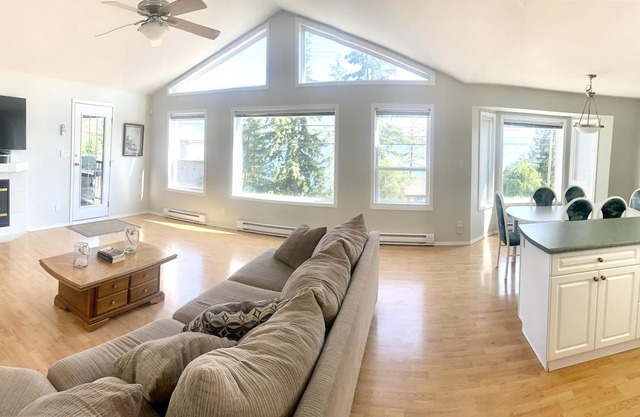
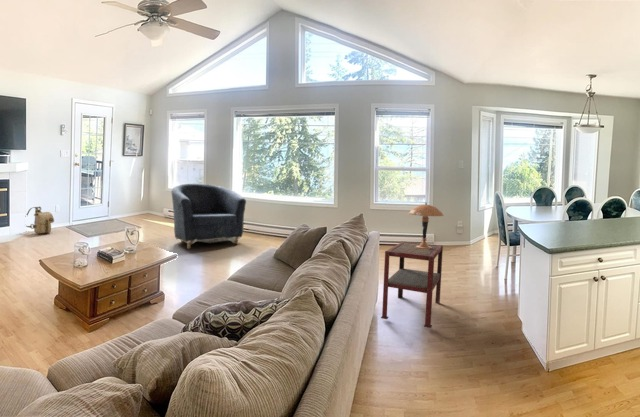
+ backpack (39, 219)
+ table lamp (425, 224)
+ side table (414, 279)
+ armchair (209, 213)
